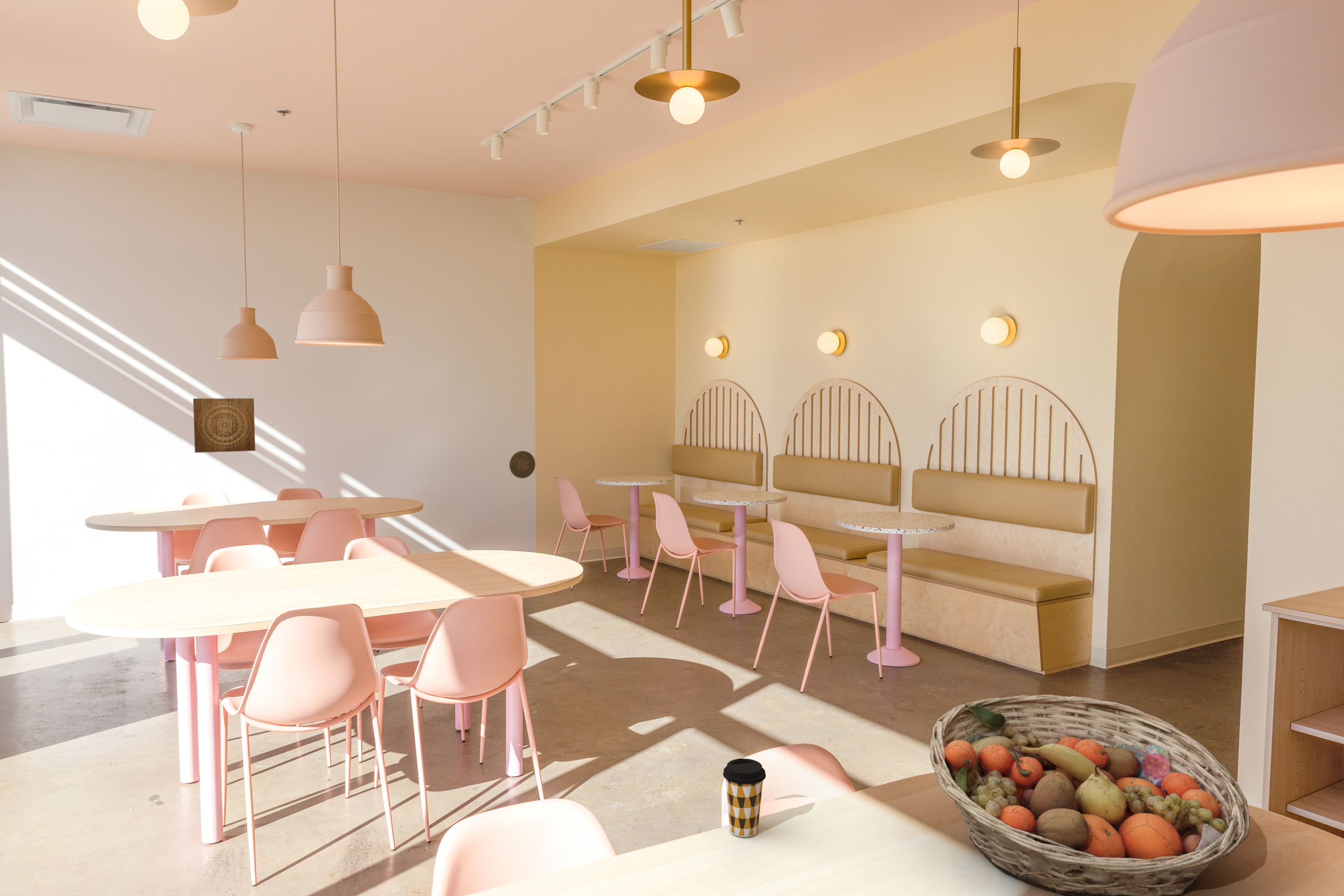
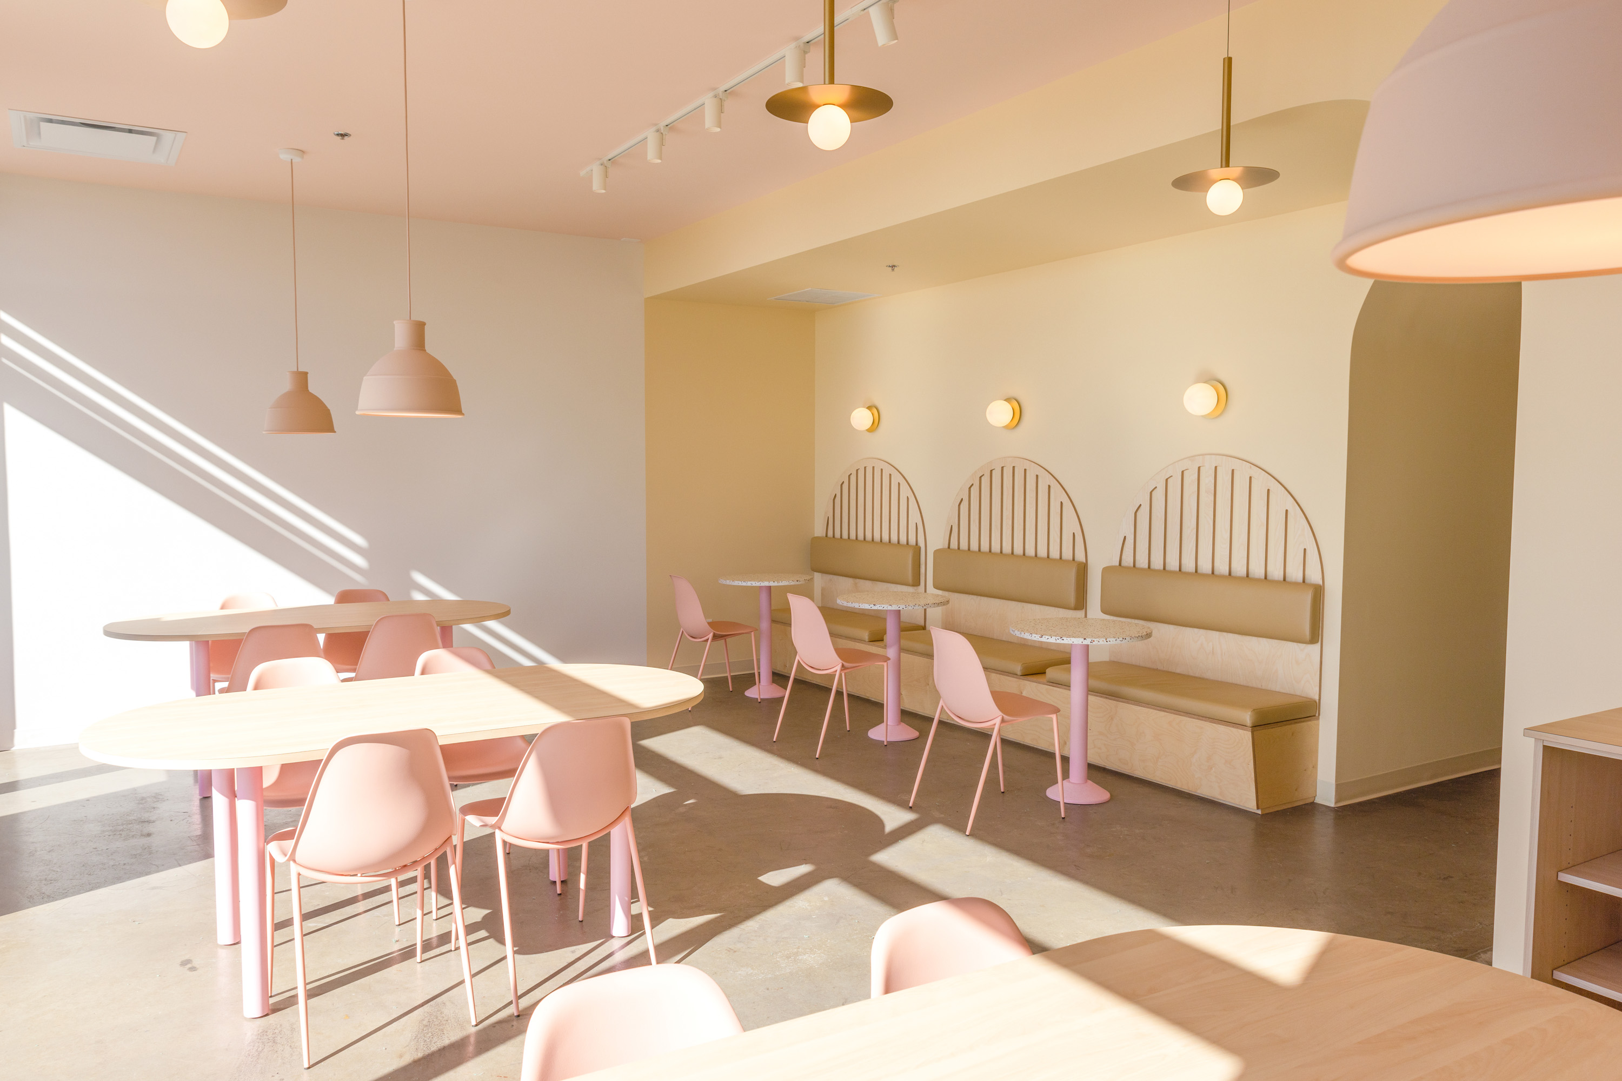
- wall art (224, 425)
- coffee cup (744, 798)
- decorative plate (523, 464)
- fruit basket (1078, 790)
